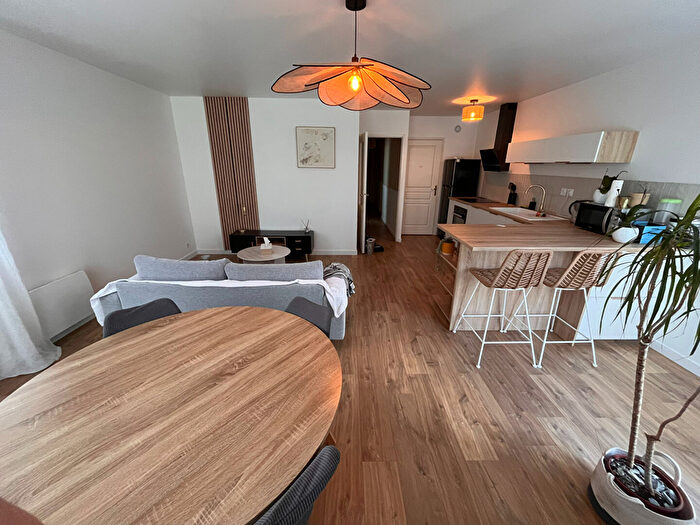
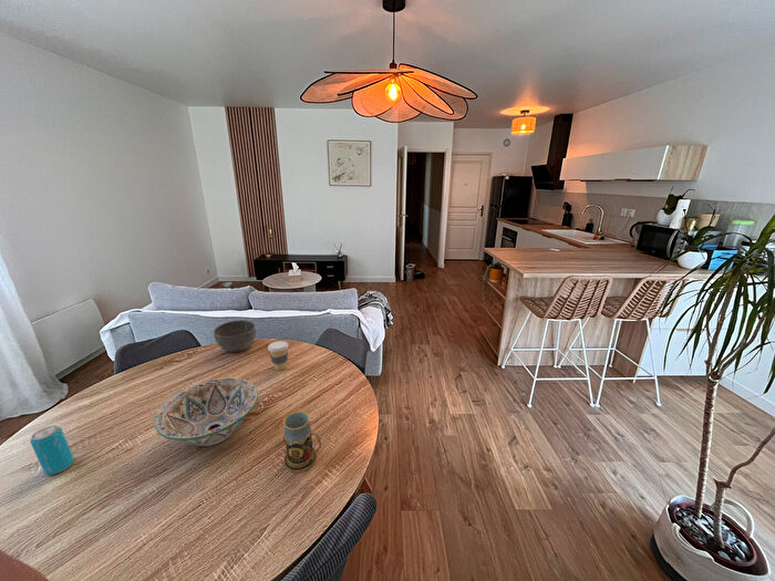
+ coffee cup (279, 355)
+ decorative bowl (211, 417)
+ beverage can (52, 449)
+ mug (301, 440)
+ bowl (236, 338)
